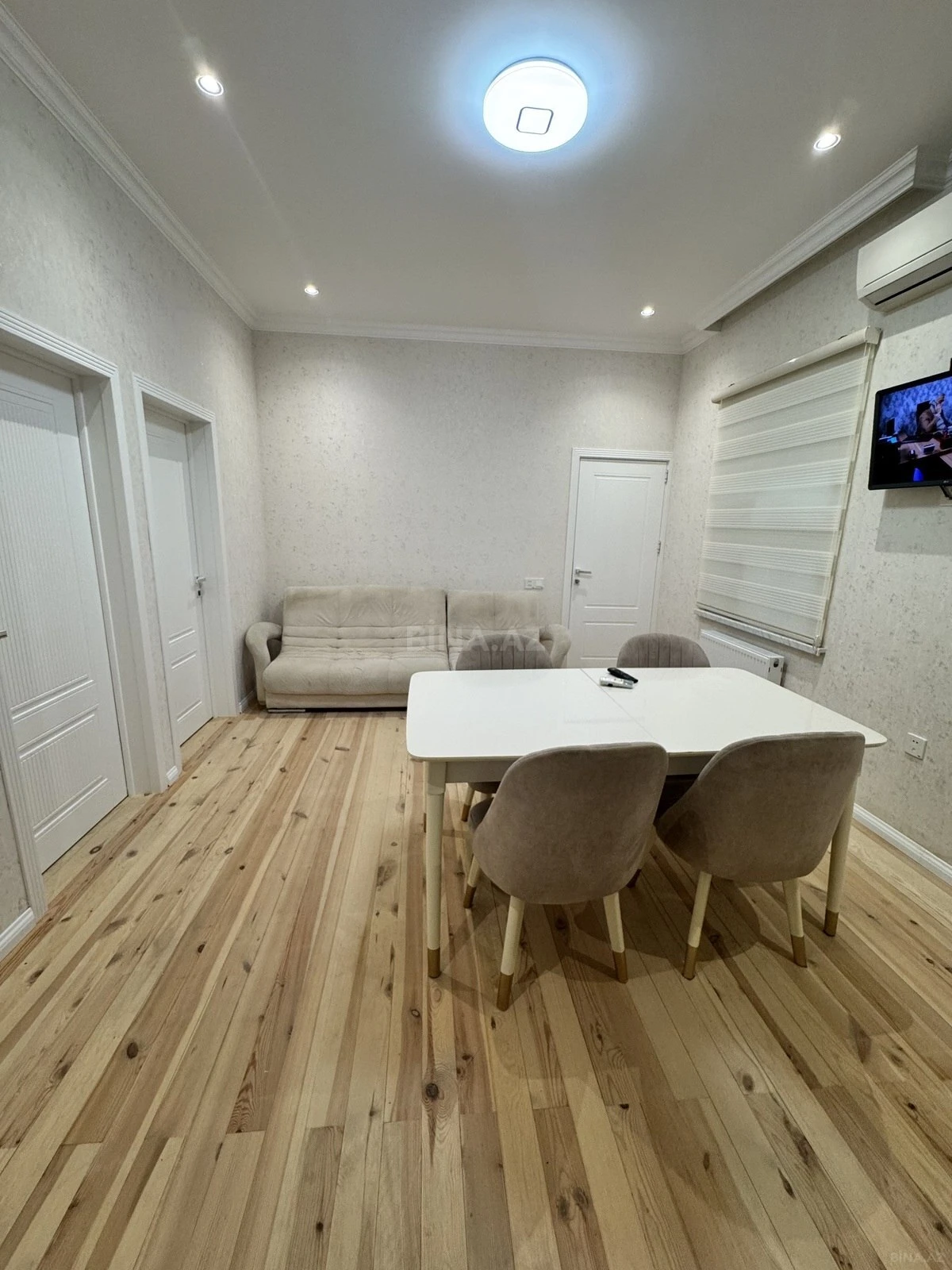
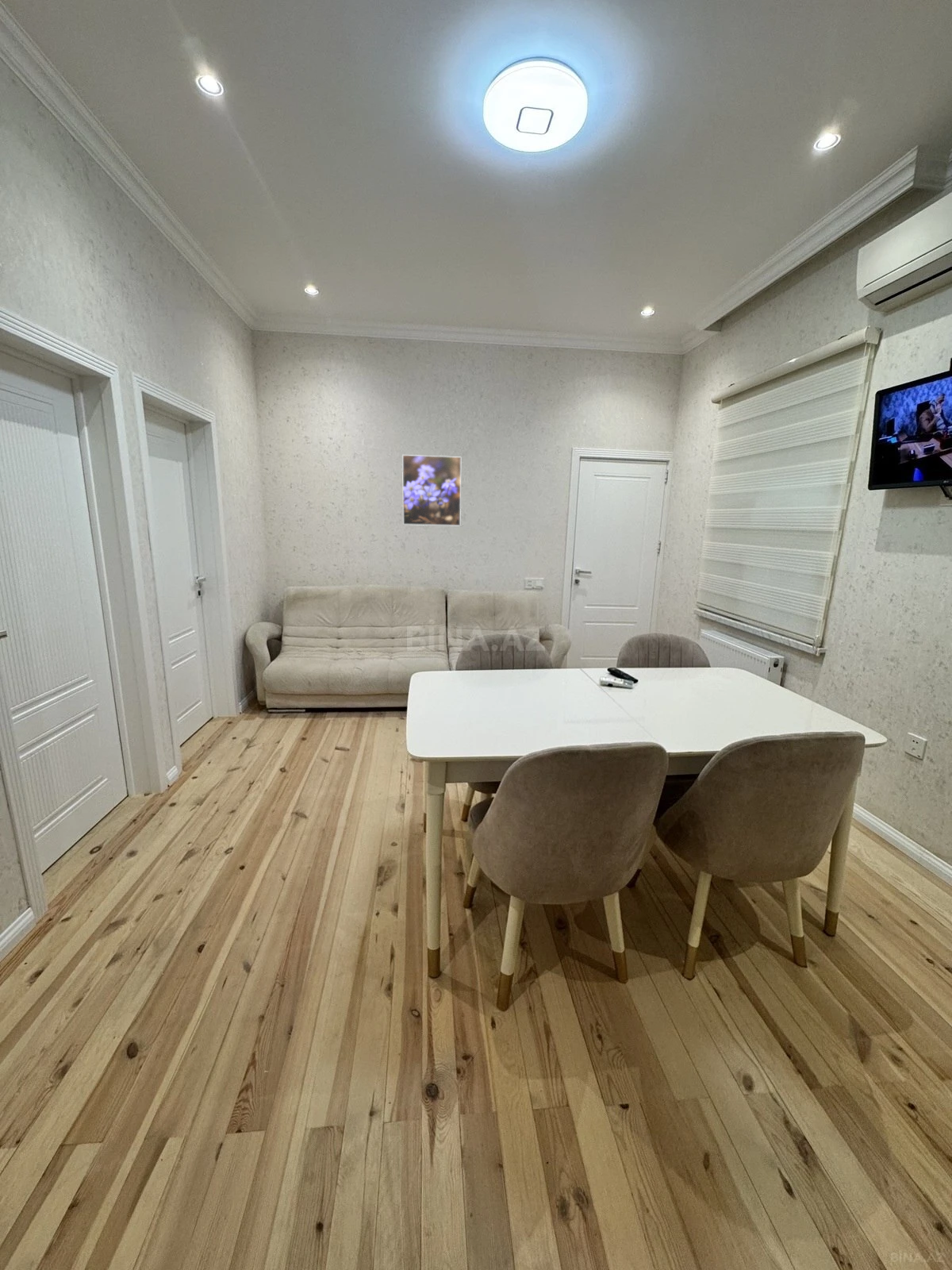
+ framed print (432, 491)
